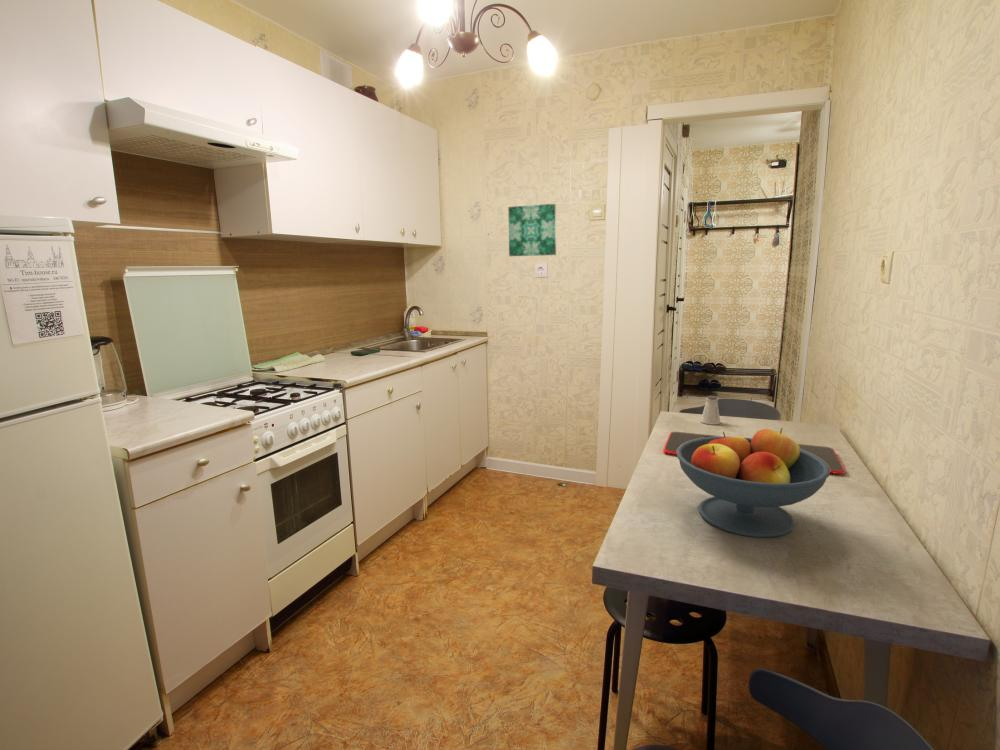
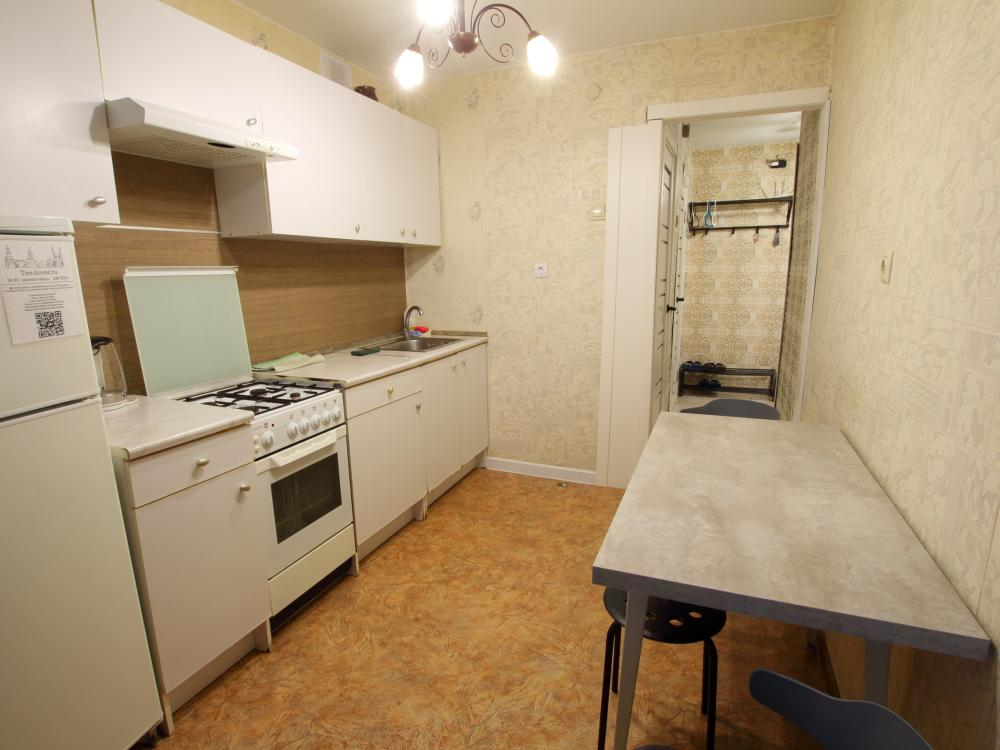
- saltshaker (711, 409)
- wall art (532, 230)
- cutting board (723, 436)
- fruit bowl (747, 476)
